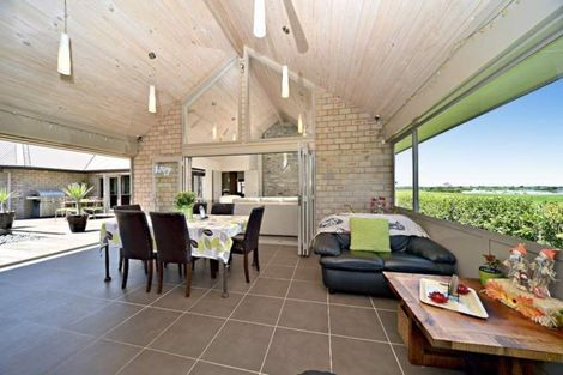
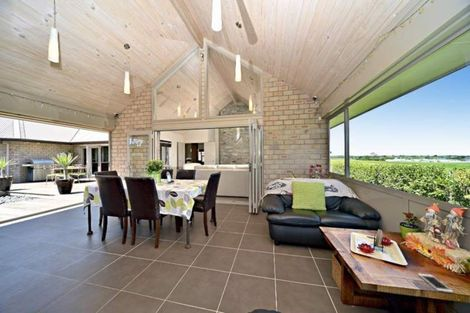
+ cell phone (434, 282)
